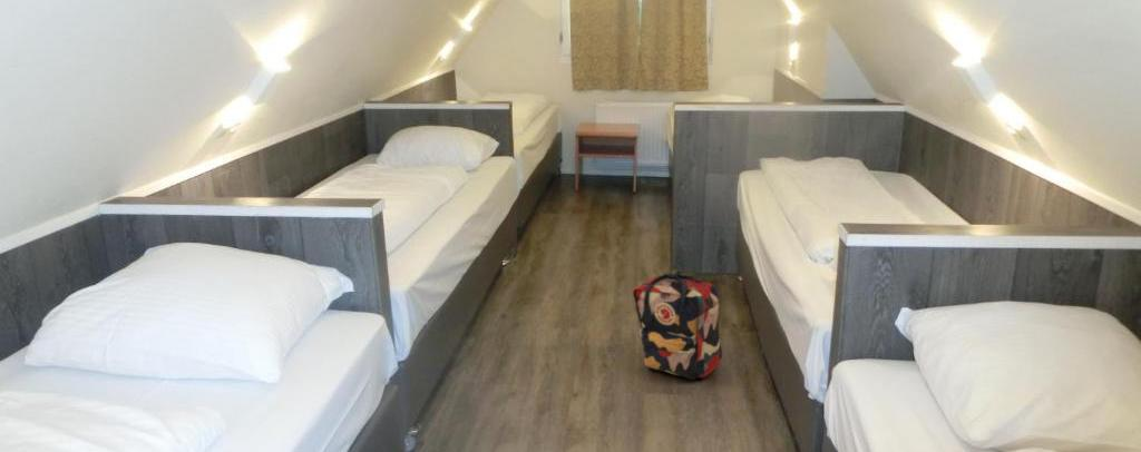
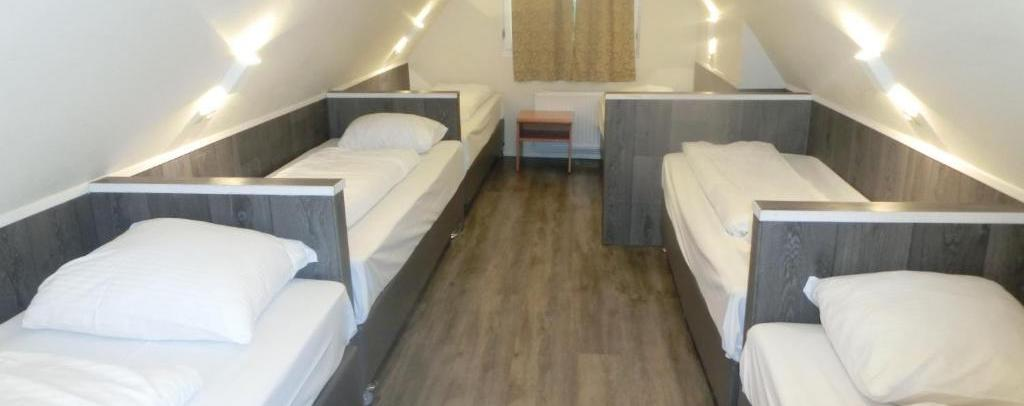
- backpack (677, 318)
